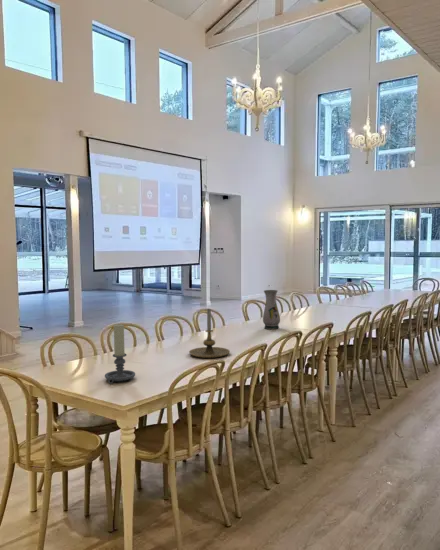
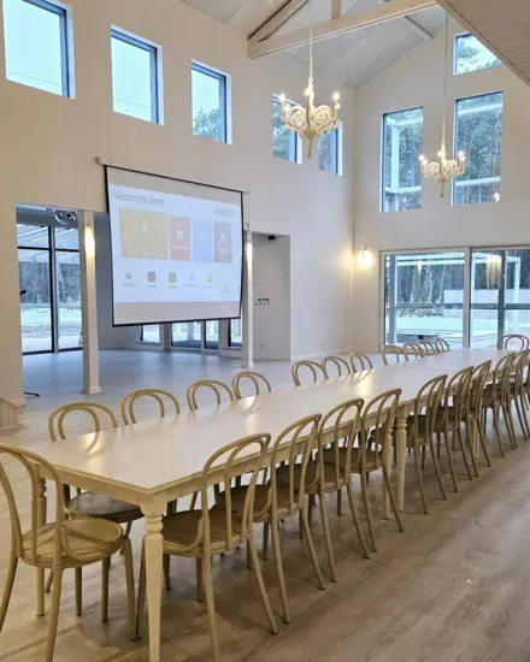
- candle holder (117, 352)
- vase (271, 309)
- candle holder (209, 331)
